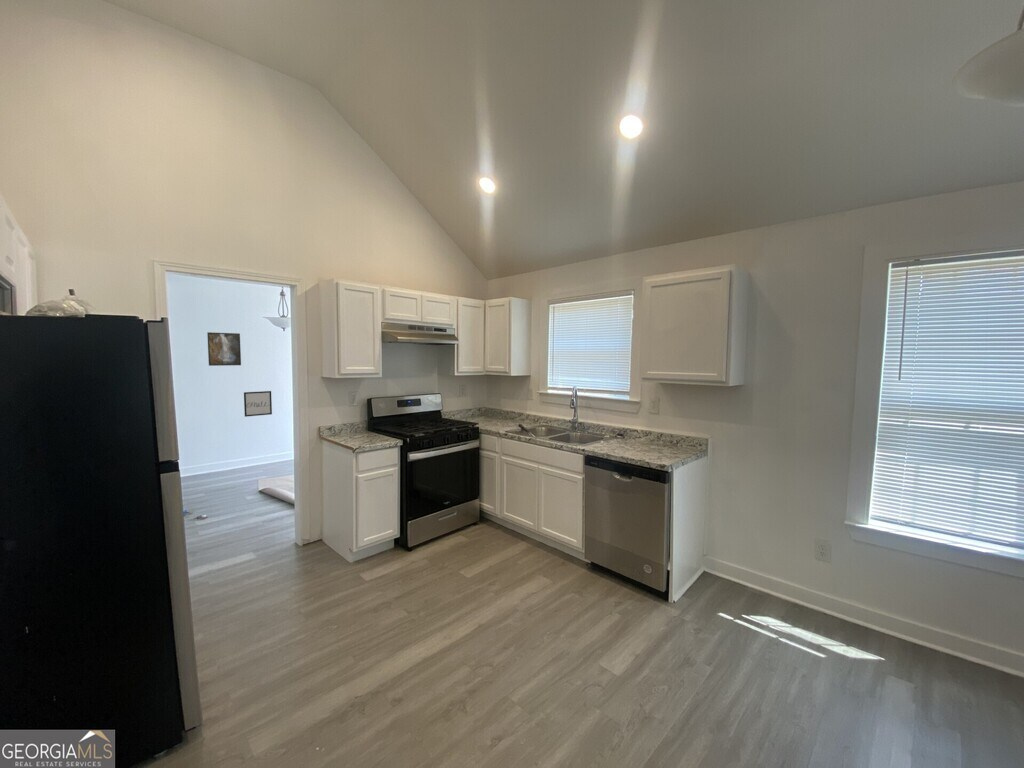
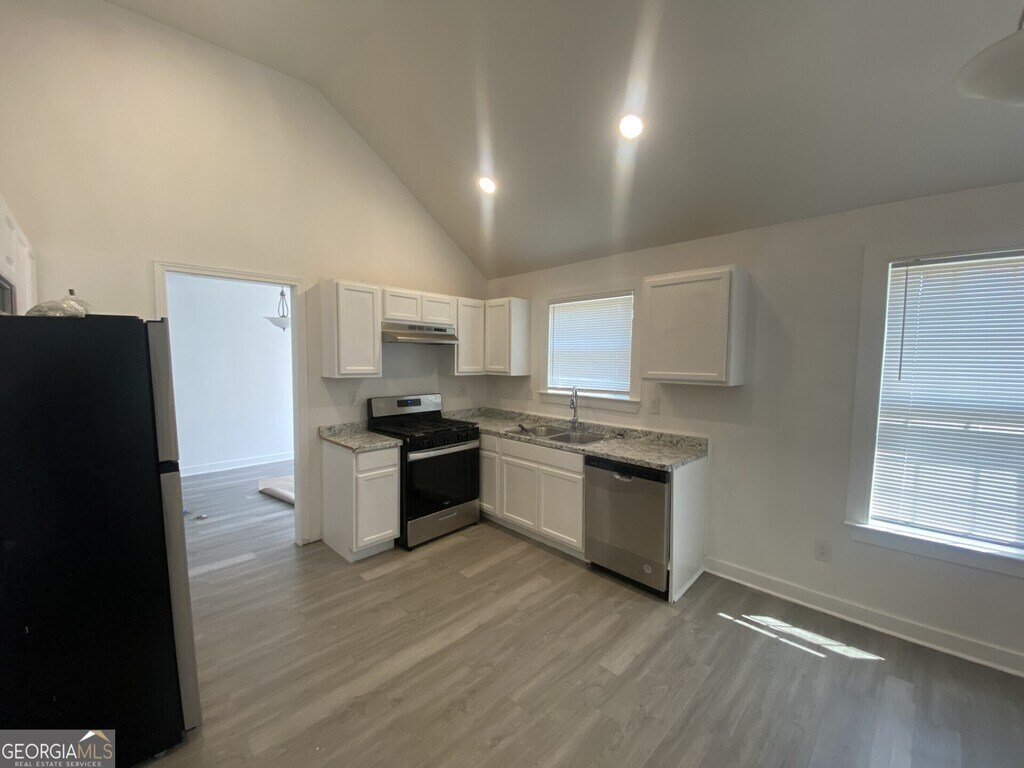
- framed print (224, 349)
- wall art (258, 403)
